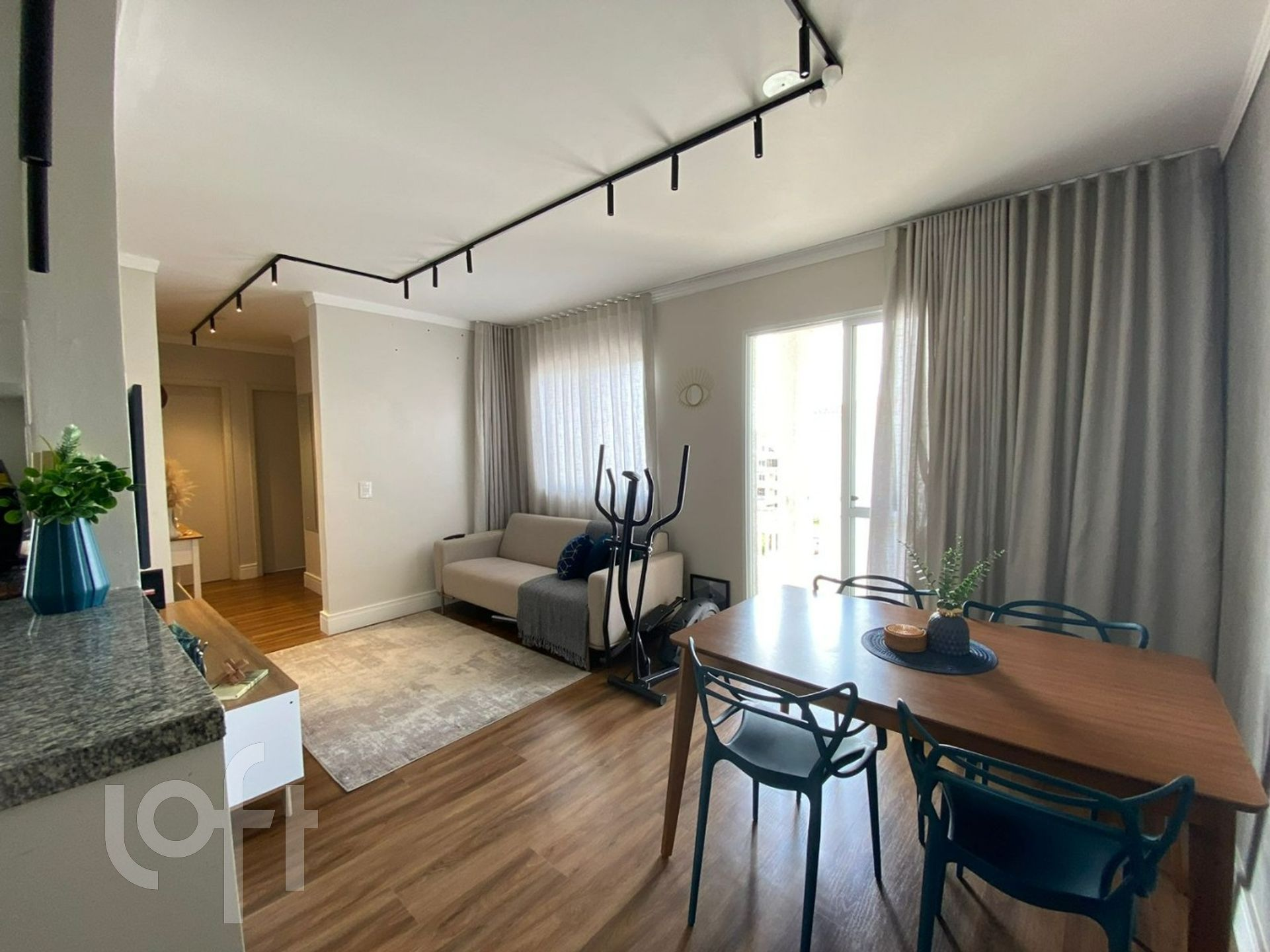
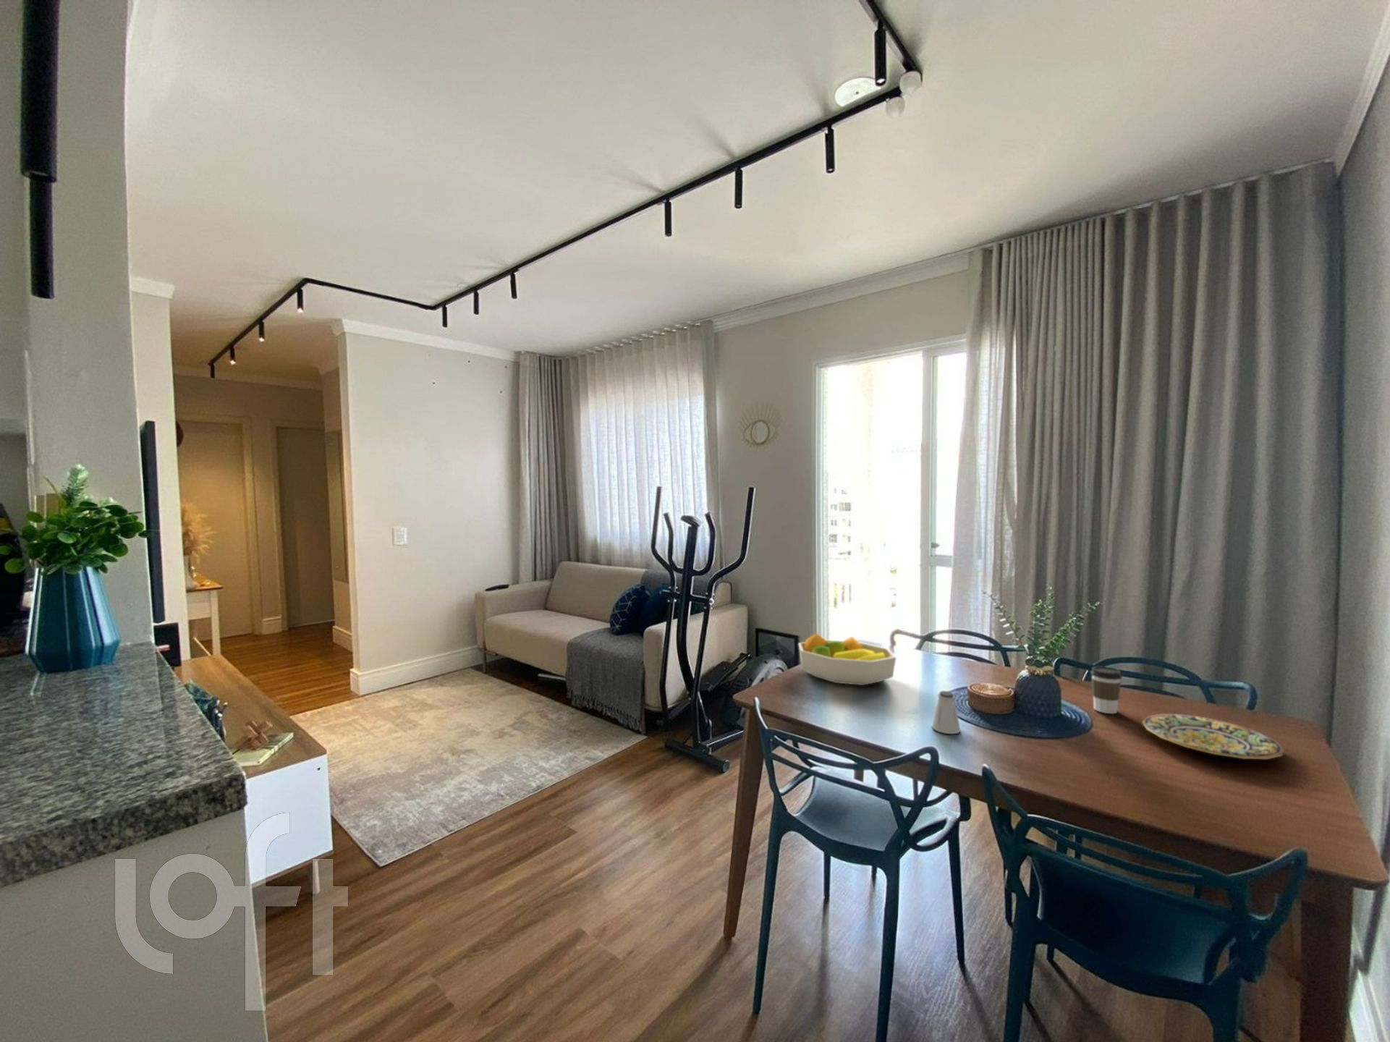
+ fruit bowl (845, 657)
+ saltshaker (946, 710)
+ coffee cup (1105, 690)
+ plate (1208, 739)
